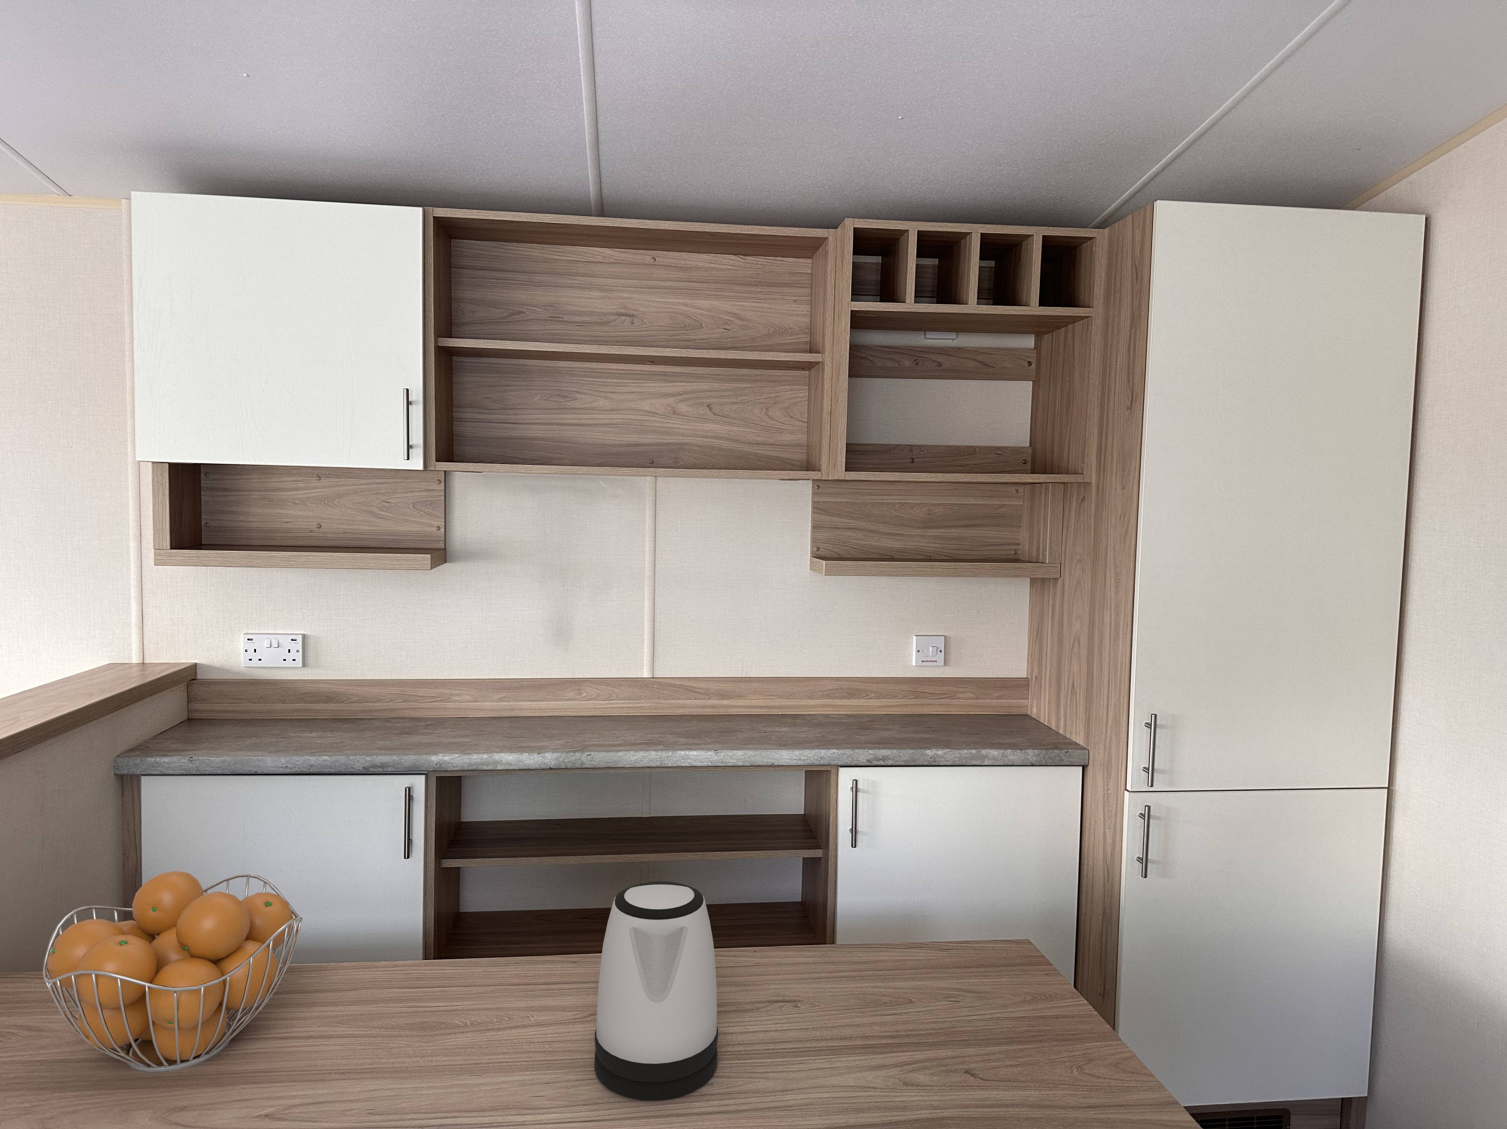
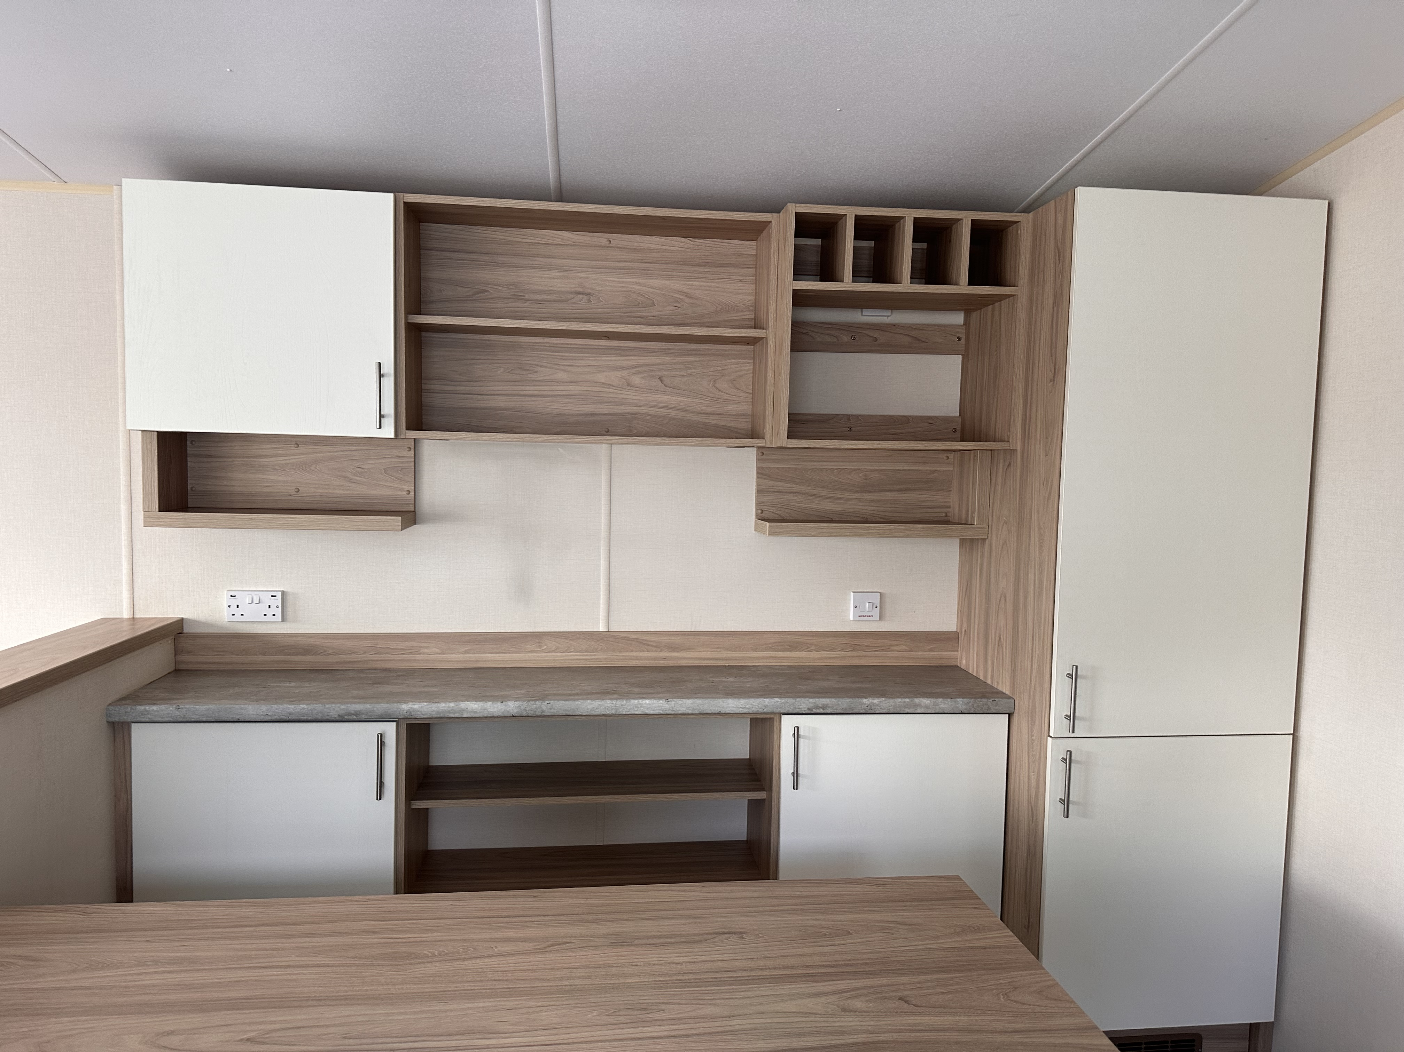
- kettle (657, 969)
- fruit basket (180, 965)
